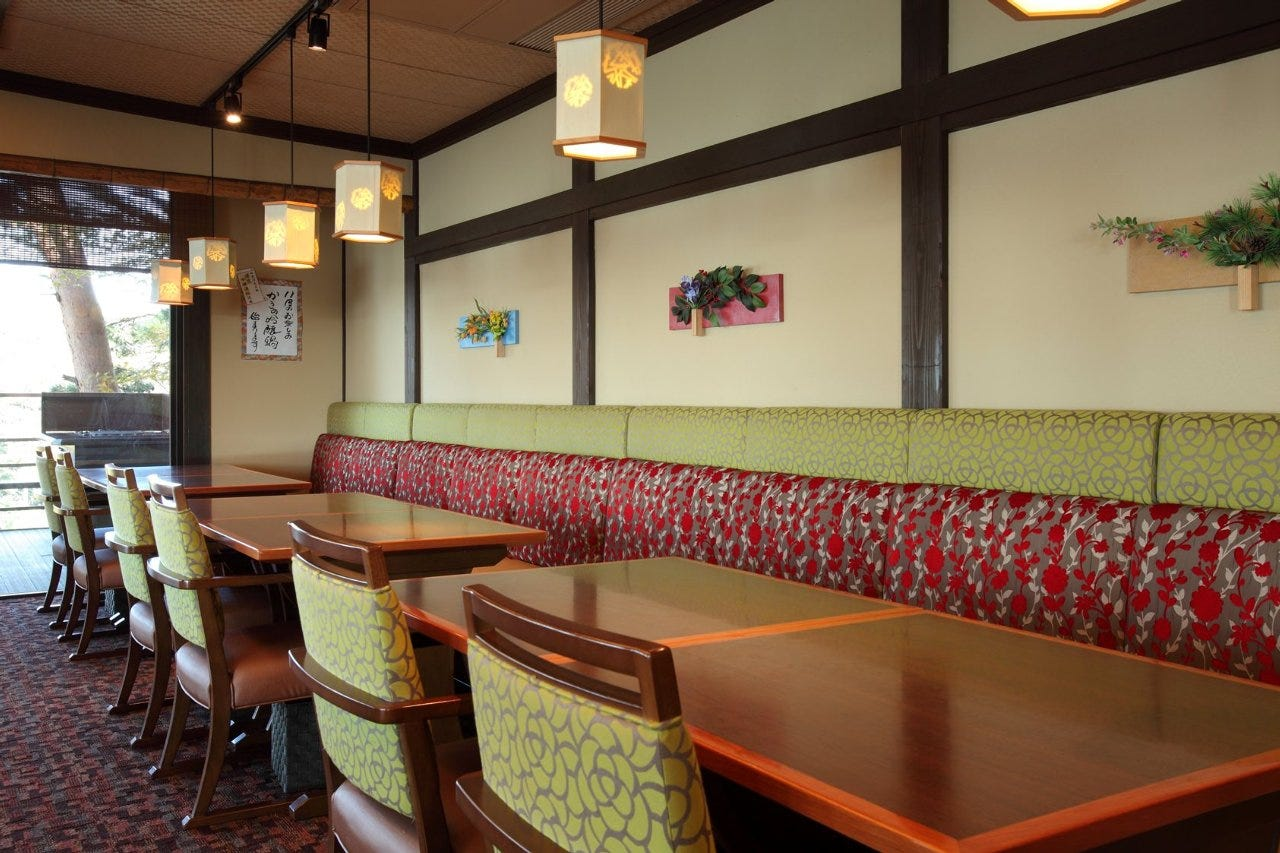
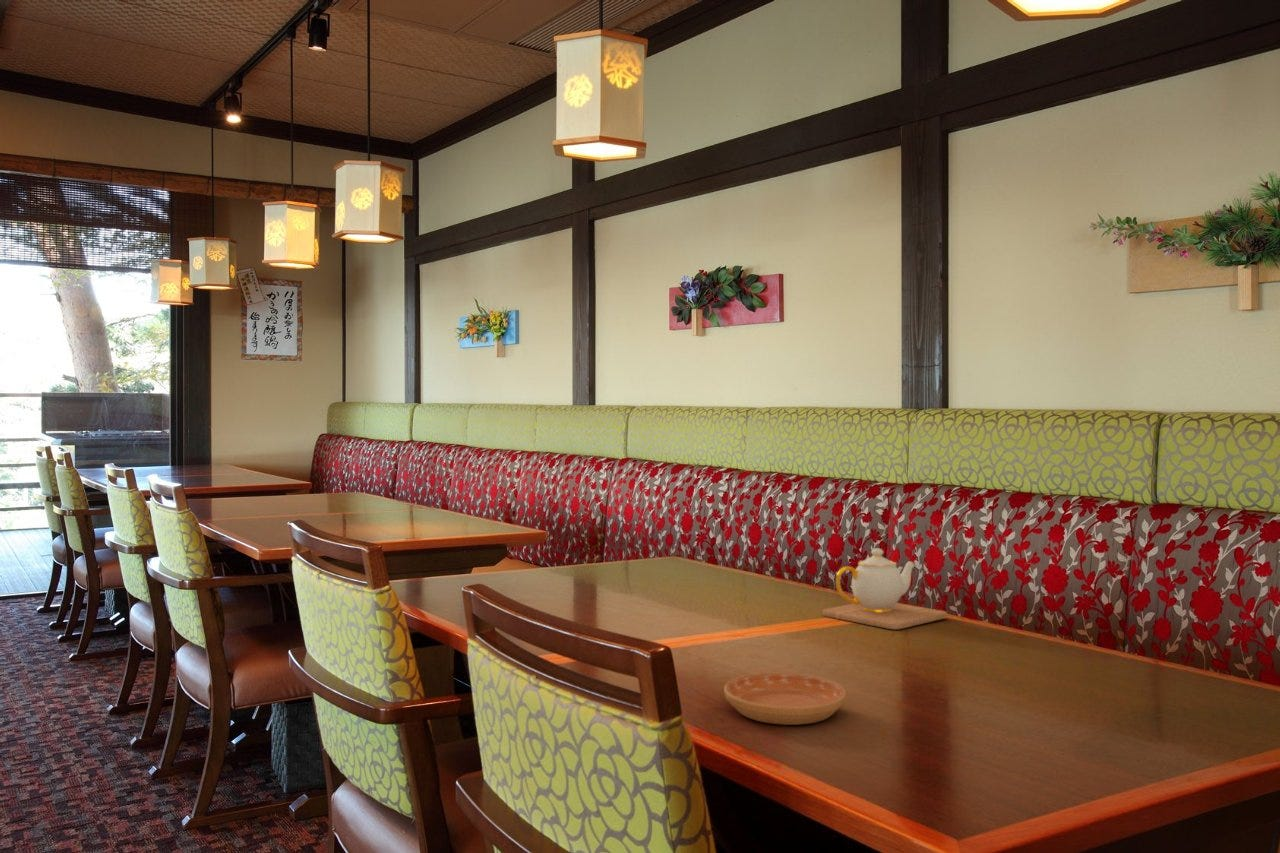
+ teapot (884, 582)
+ saucer (784, 699)
